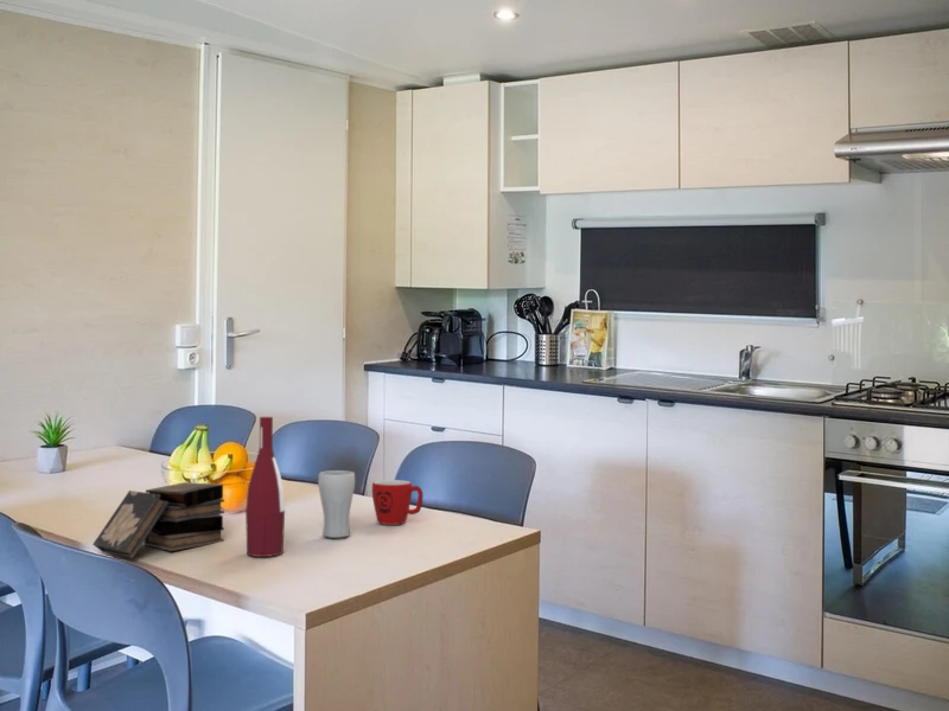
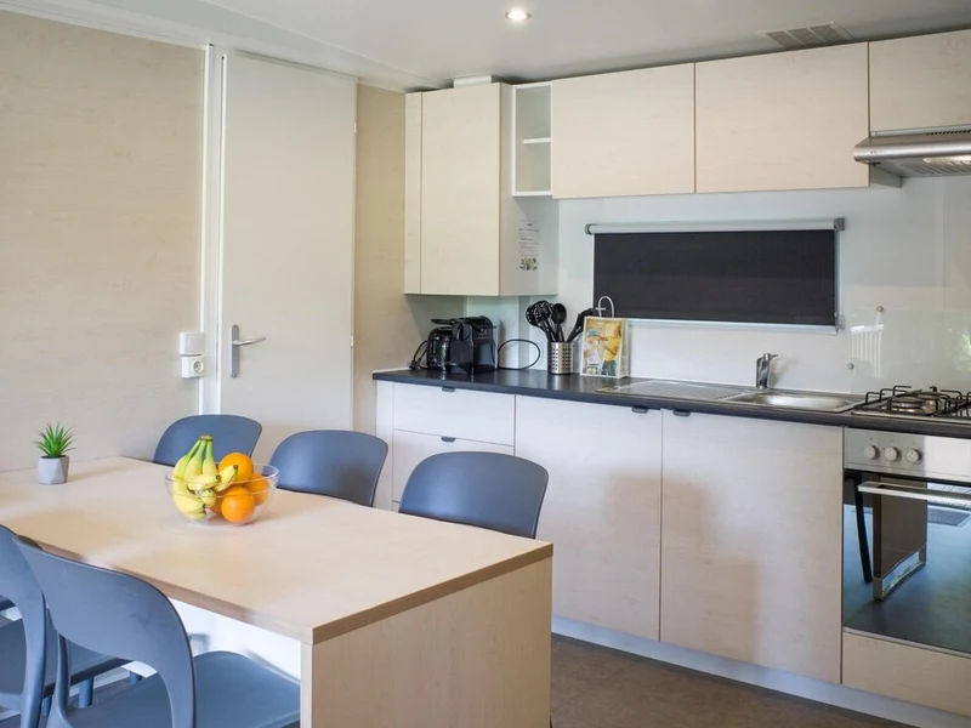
- drinking glass (336, 504)
- alcohol (265, 485)
- mug (397, 502)
- book (163, 518)
